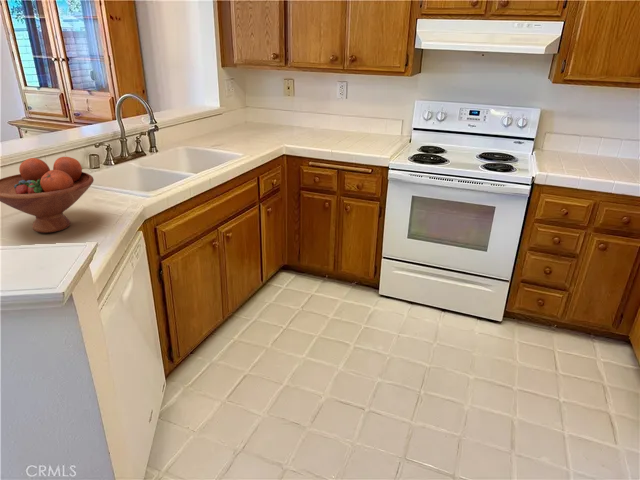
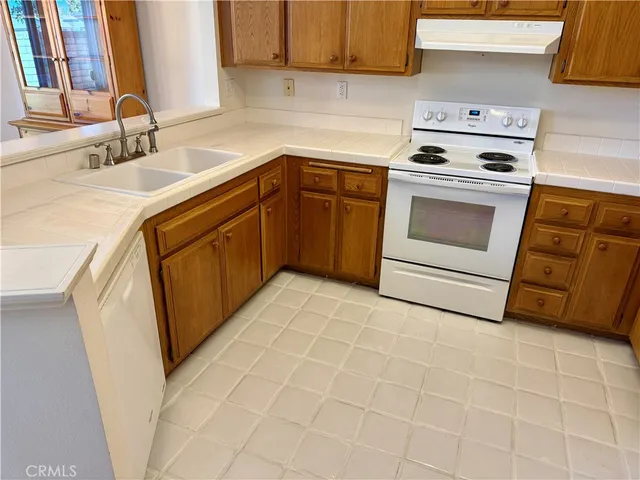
- fruit bowl (45, 196)
